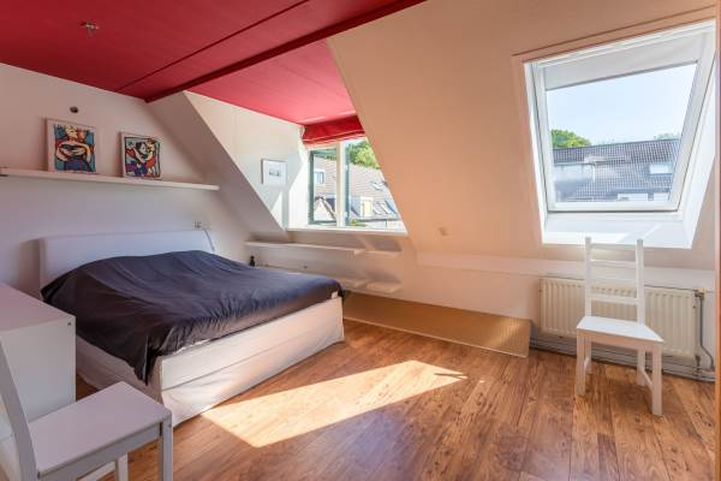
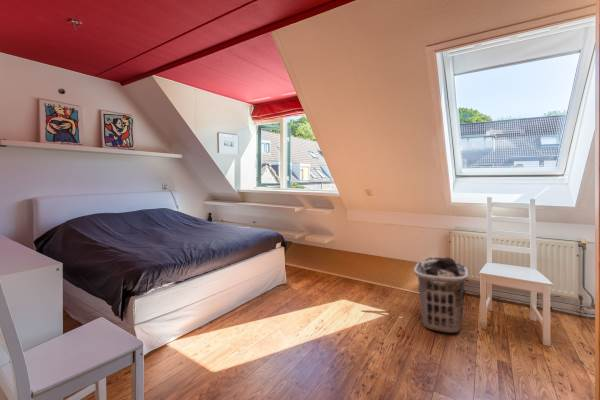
+ clothes hamper (440, 289)
